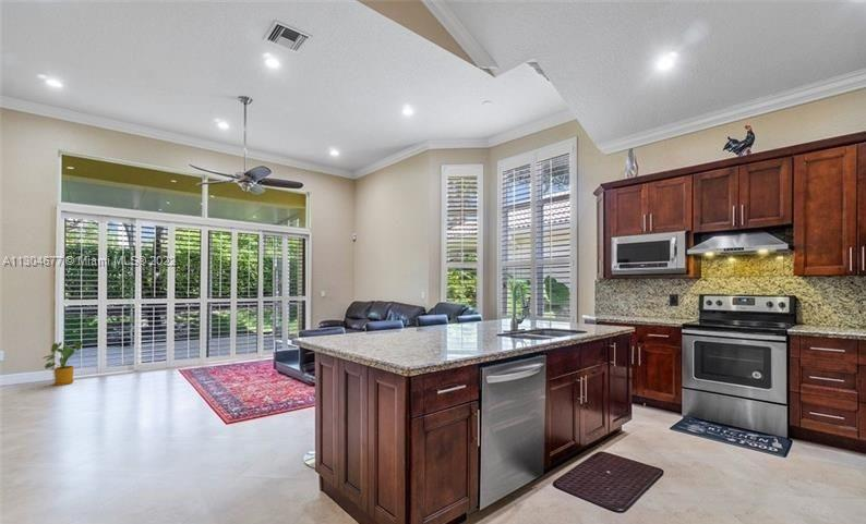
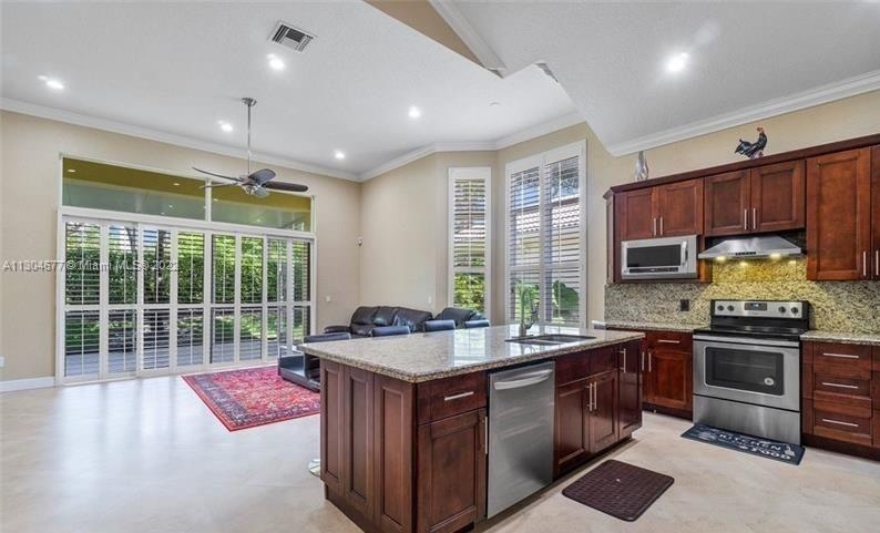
- house plant (62, 363)
